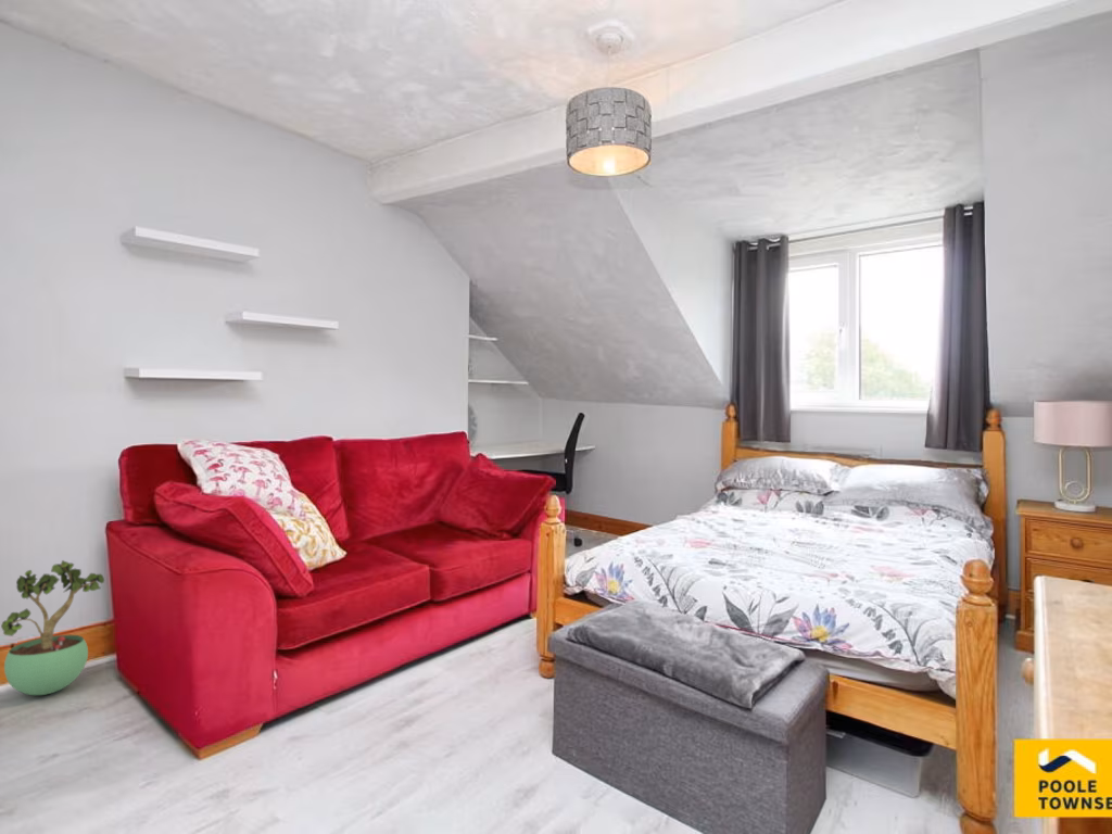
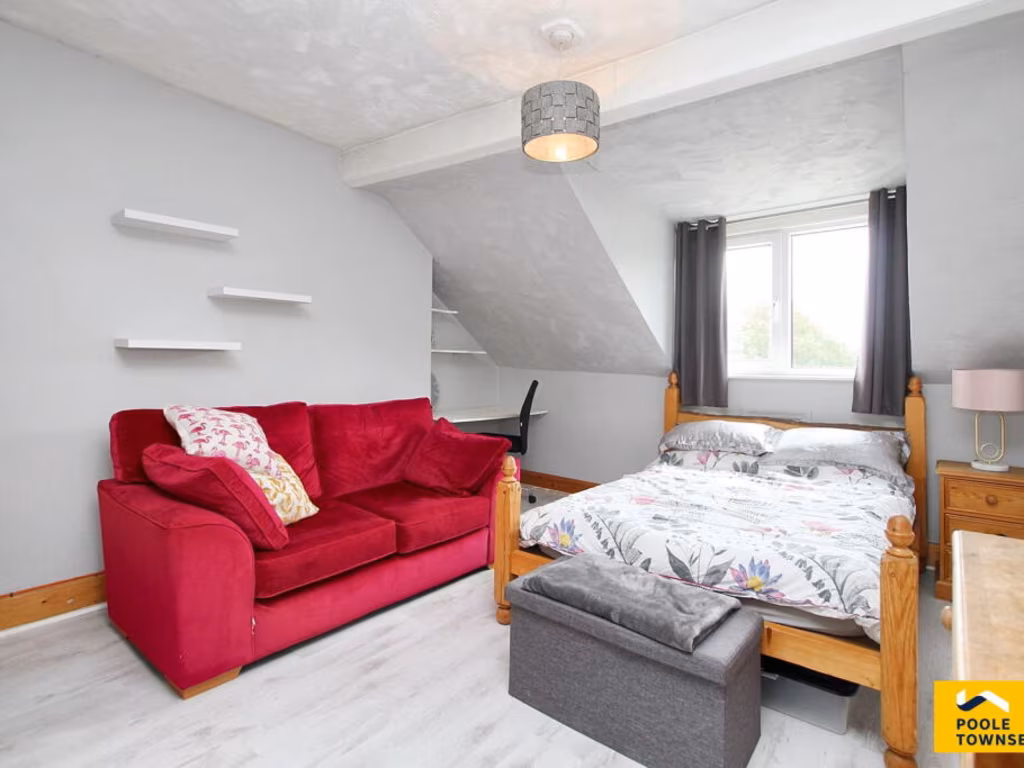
- potted plant (51, 626)
